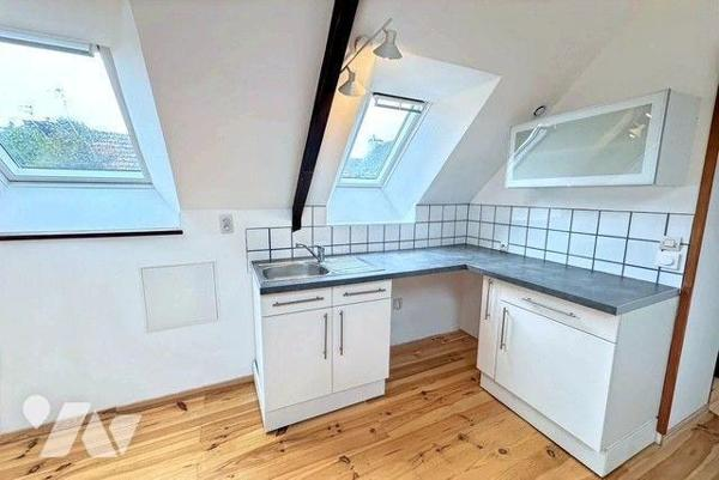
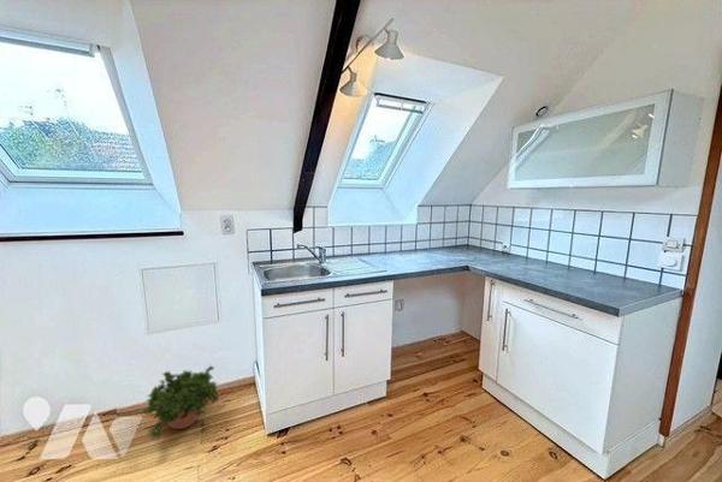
+ potted plant (180, 398)
